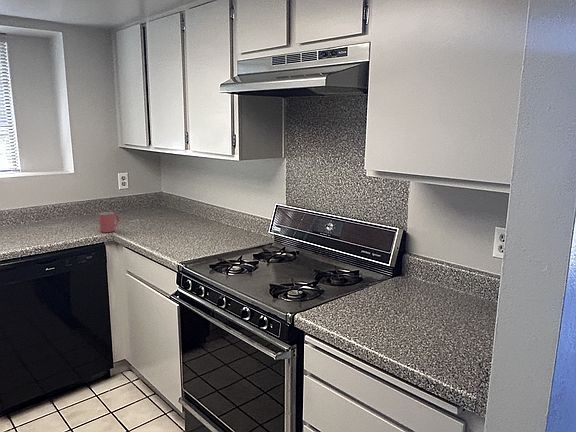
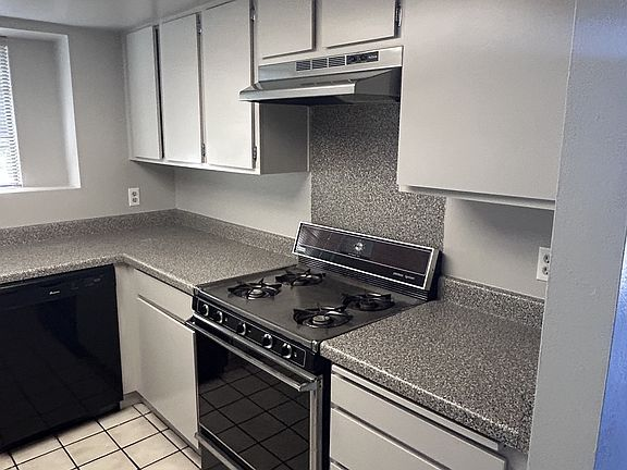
- mug (109, 221)
